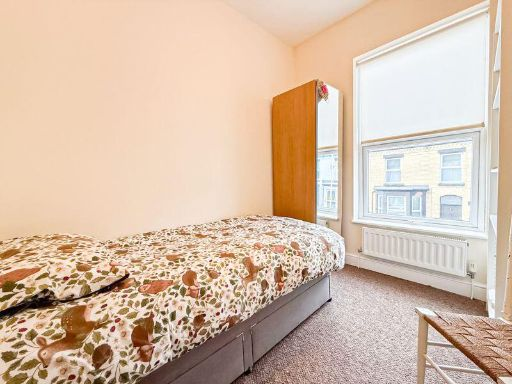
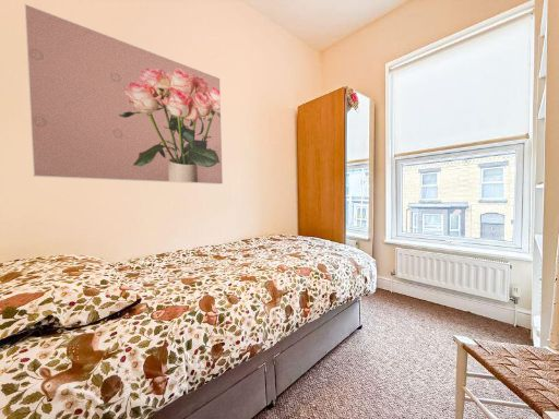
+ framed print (147, 116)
